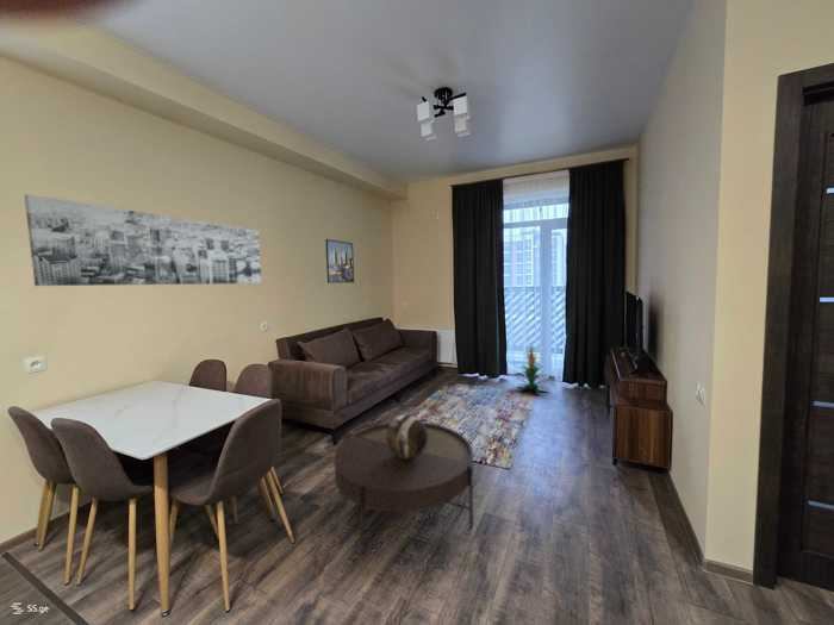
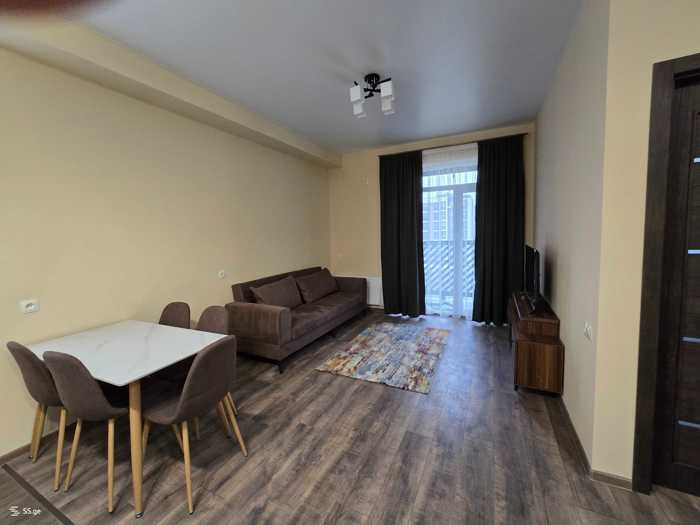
- indoor plant (531, 365)
- decorative bowl (406, 436)
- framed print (341, 262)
- wall art (174, 250)
- coffee table (404, 476)
